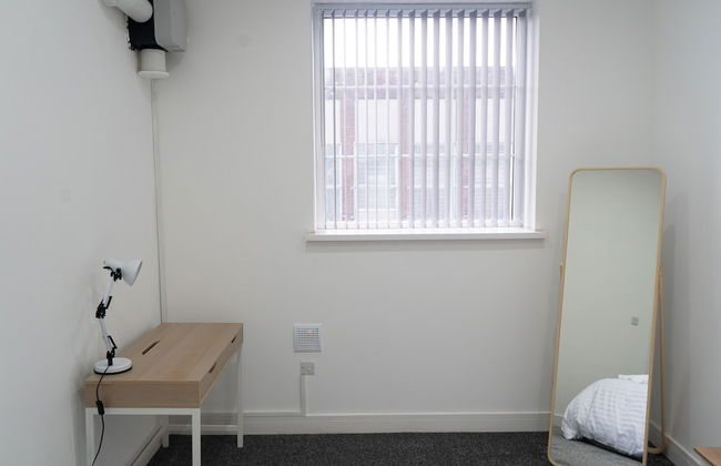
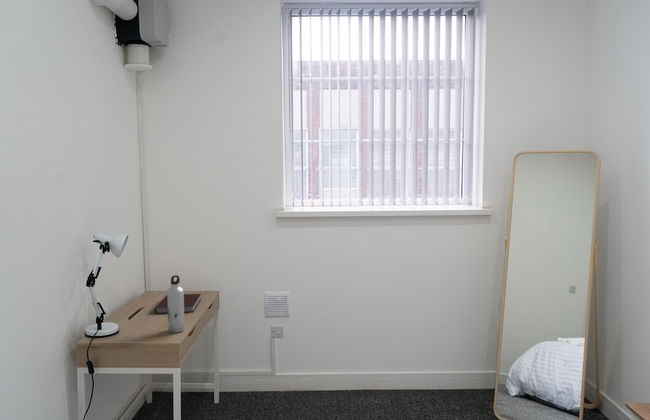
+ water bottle (175, 303)
+ notebook (184, 302)
